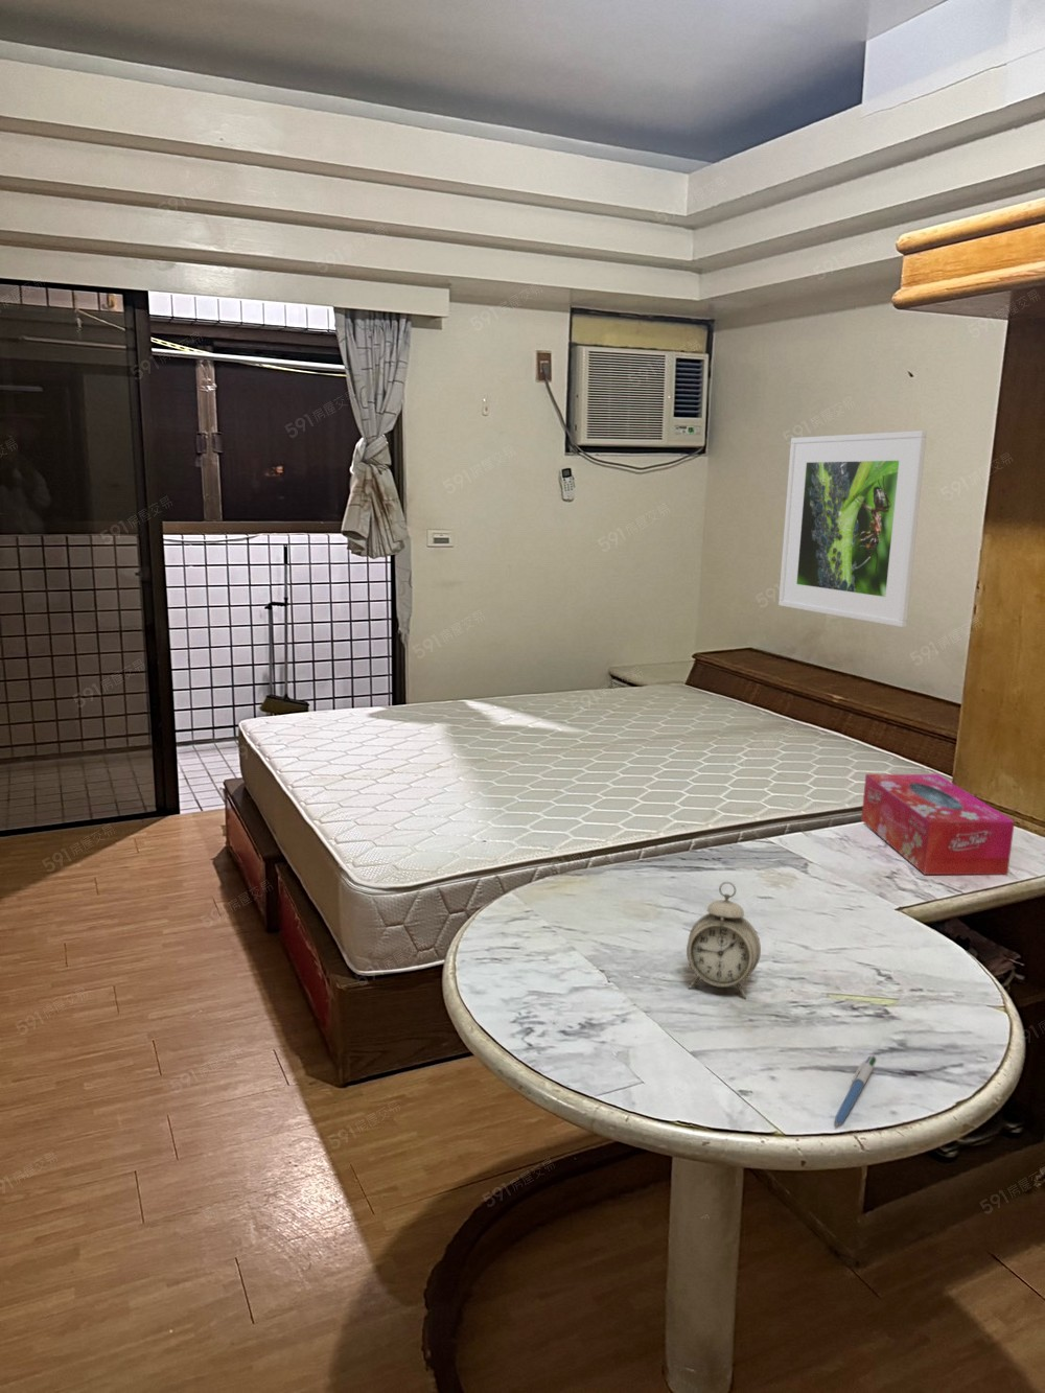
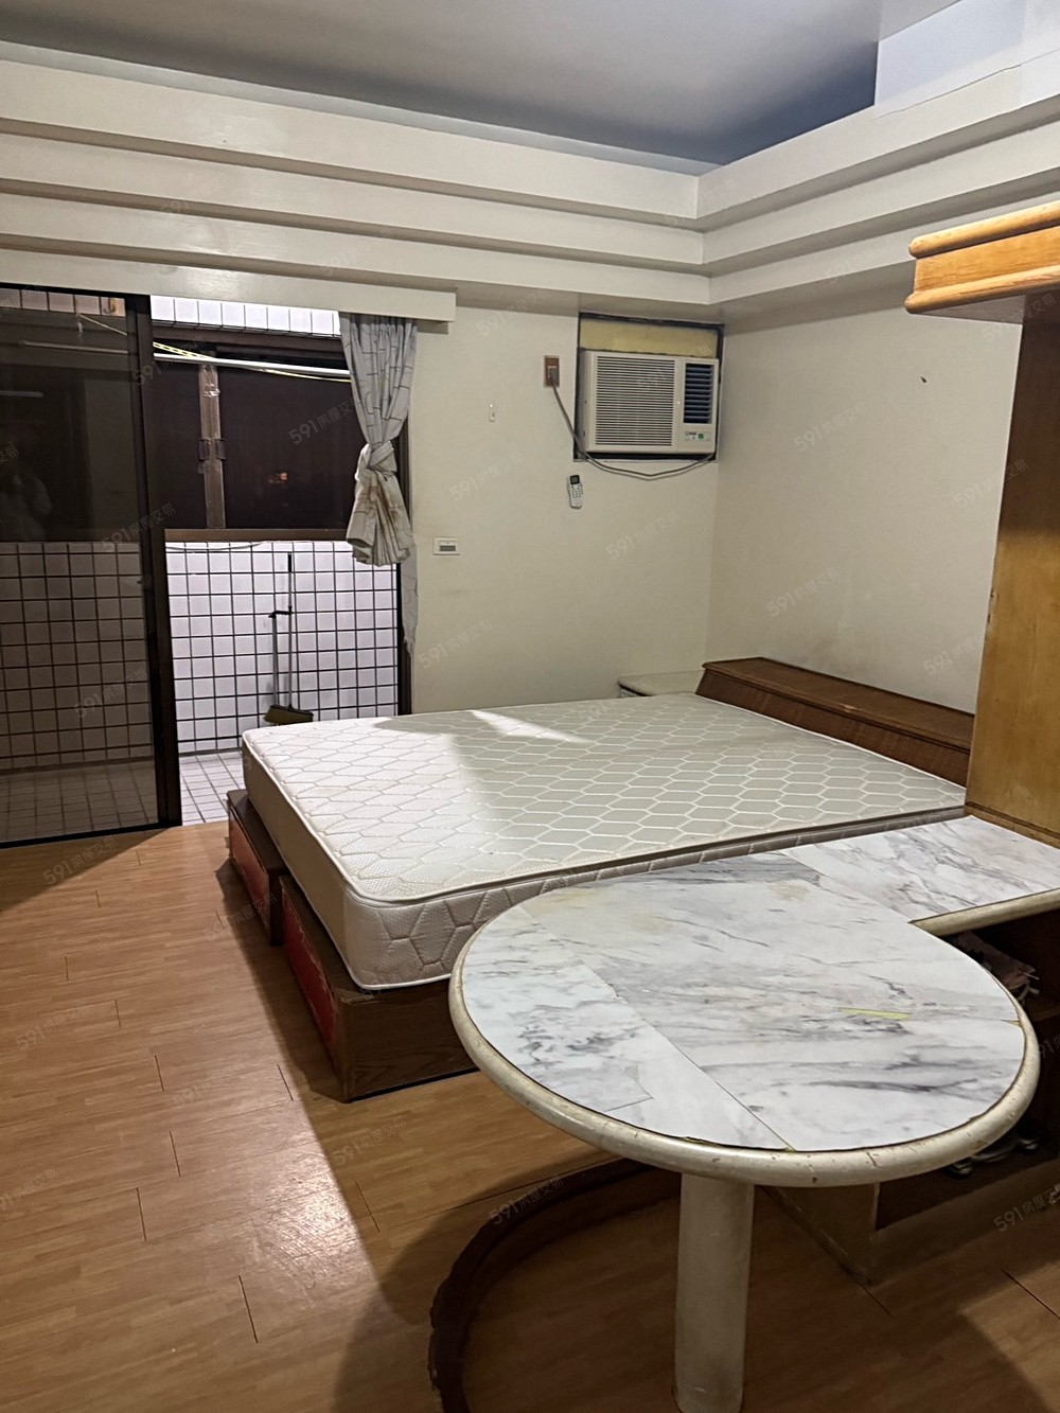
- pen (854, 1088)
- tissue box (931, 820)
- alarm clock (723, 935)
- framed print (844, 527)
